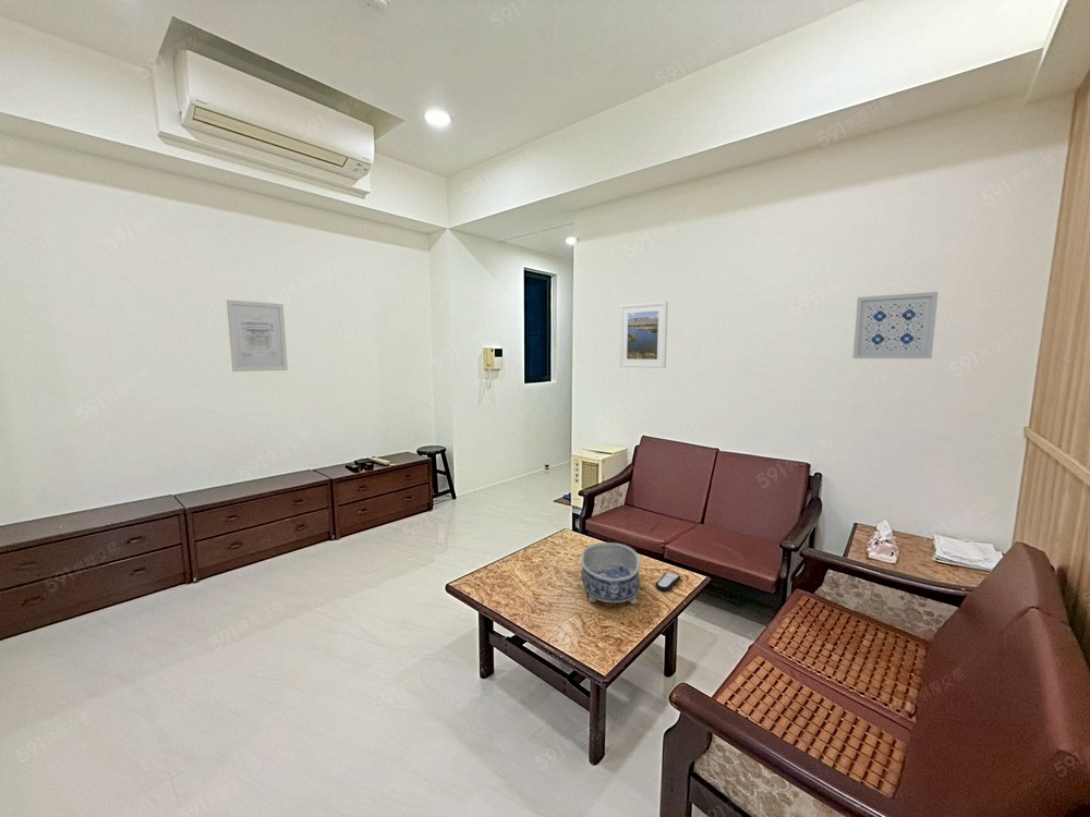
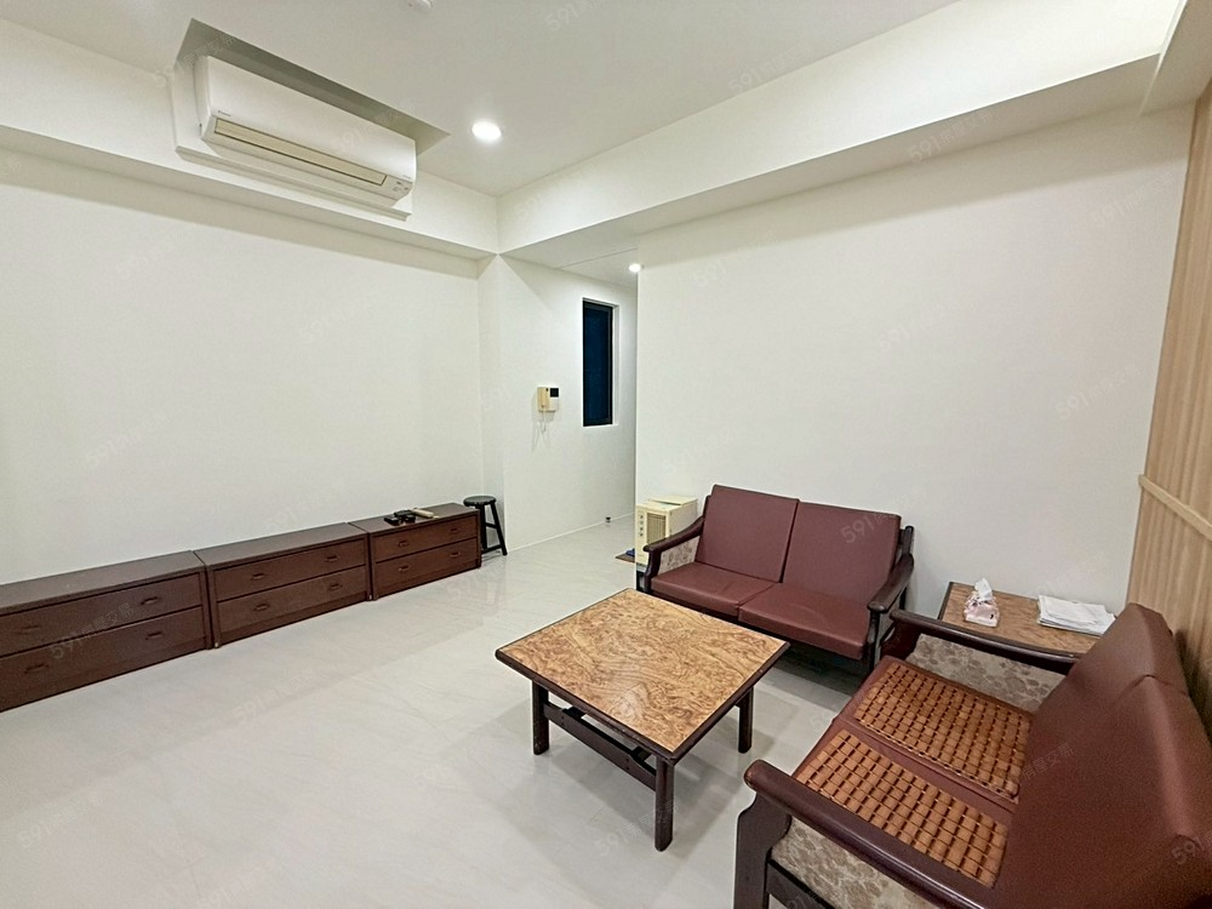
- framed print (642, 336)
- remote control (667, 581)
- wall art (258, 337)
- wall art (893, 327)
- decorative bowl (609, 573)
